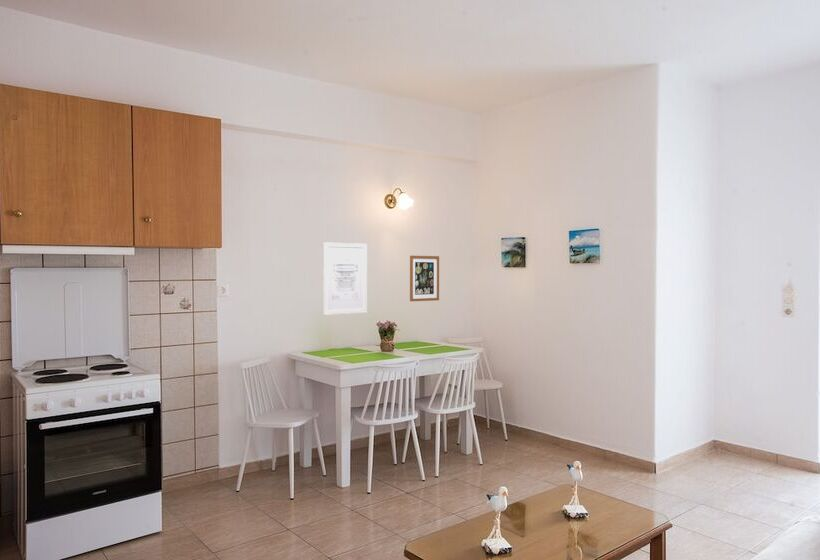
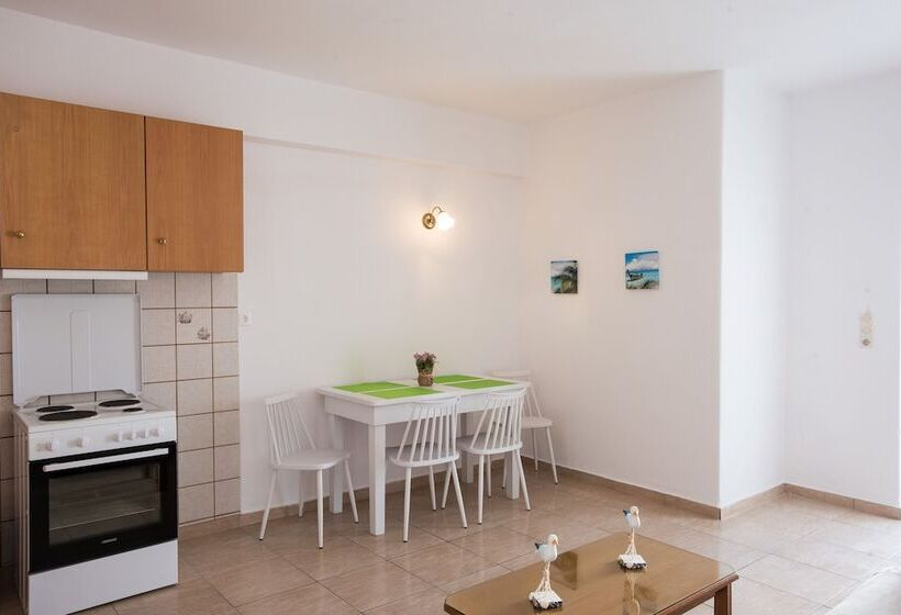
- wall art (345, 278)
- wall art (424, 278)
